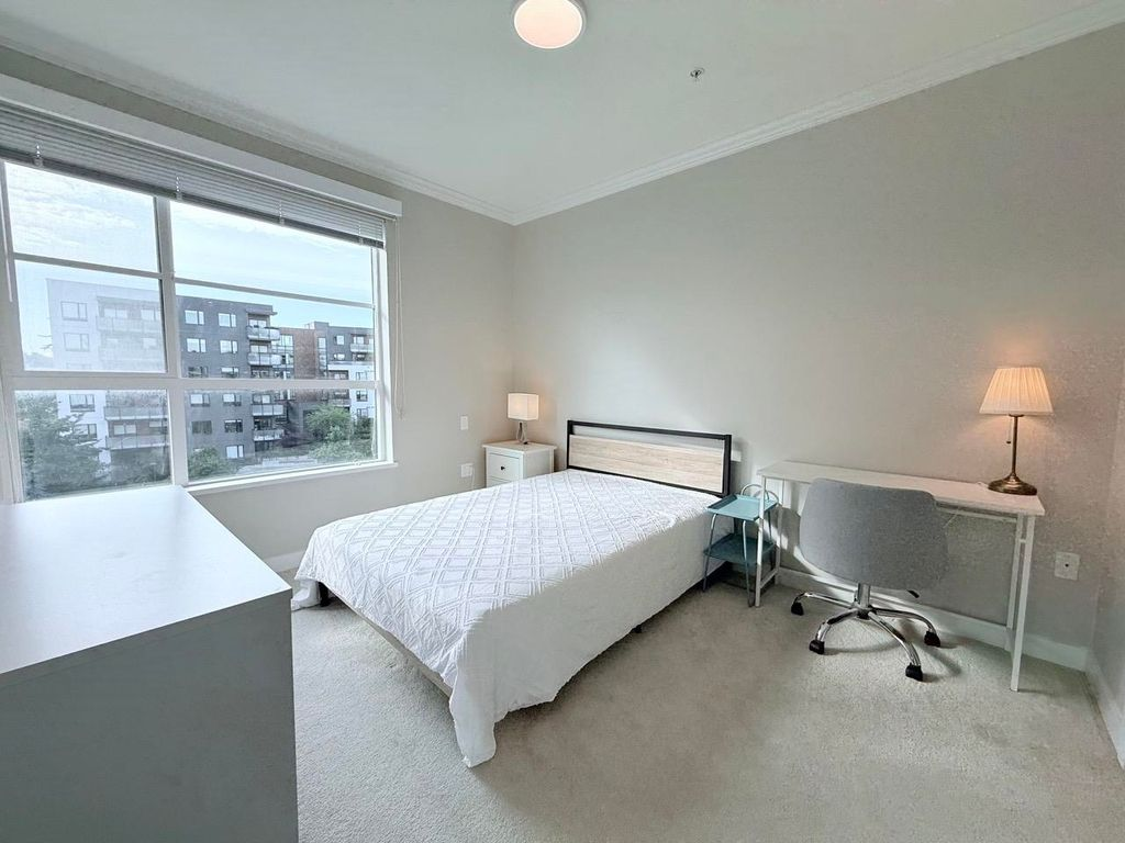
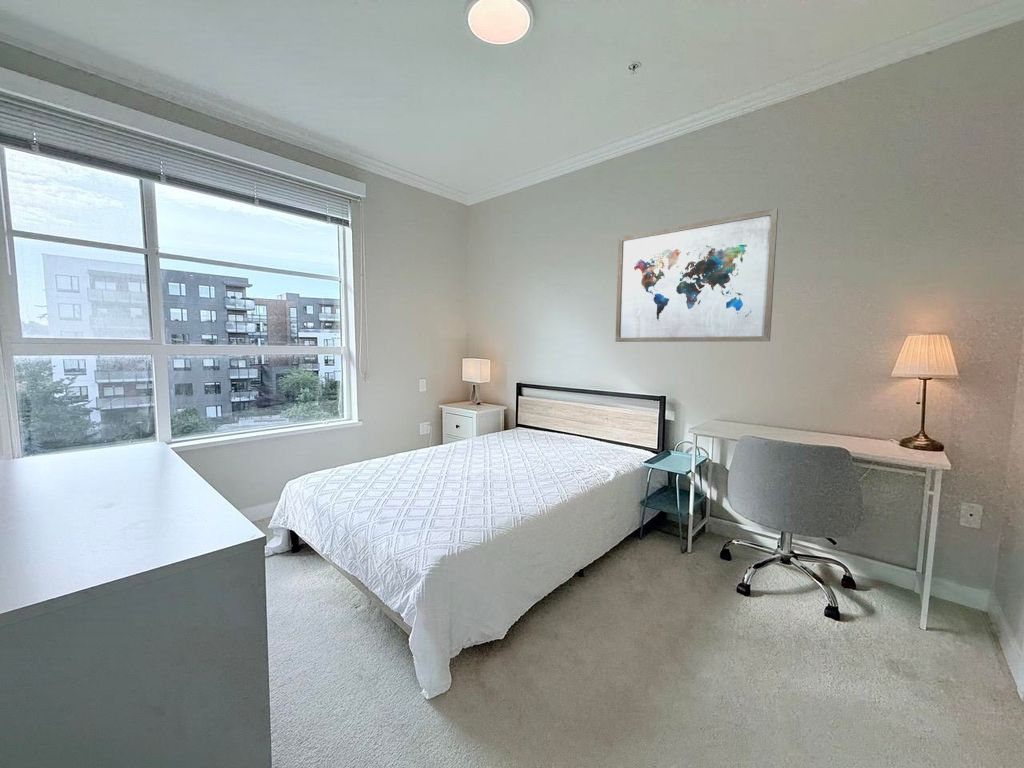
+ wall art (686, 283)
